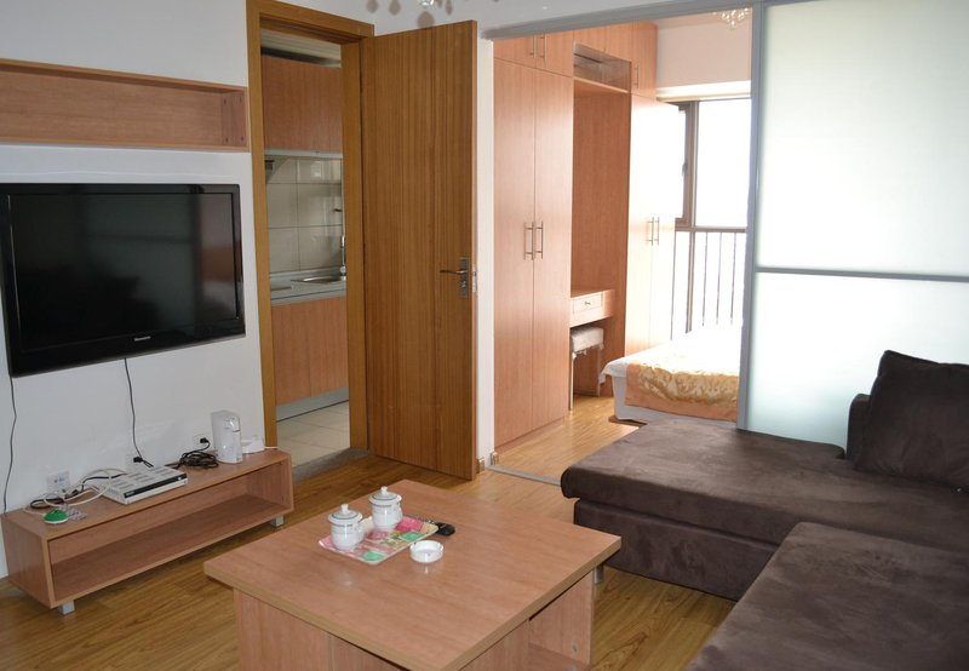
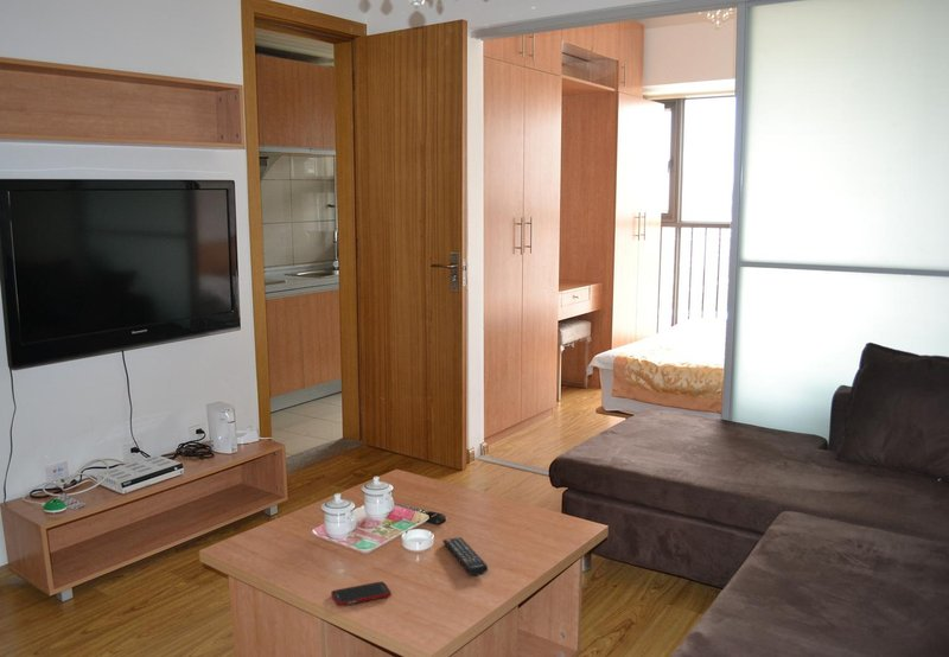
+ cell phone (361, 593)
+ remote control (464, 555)
